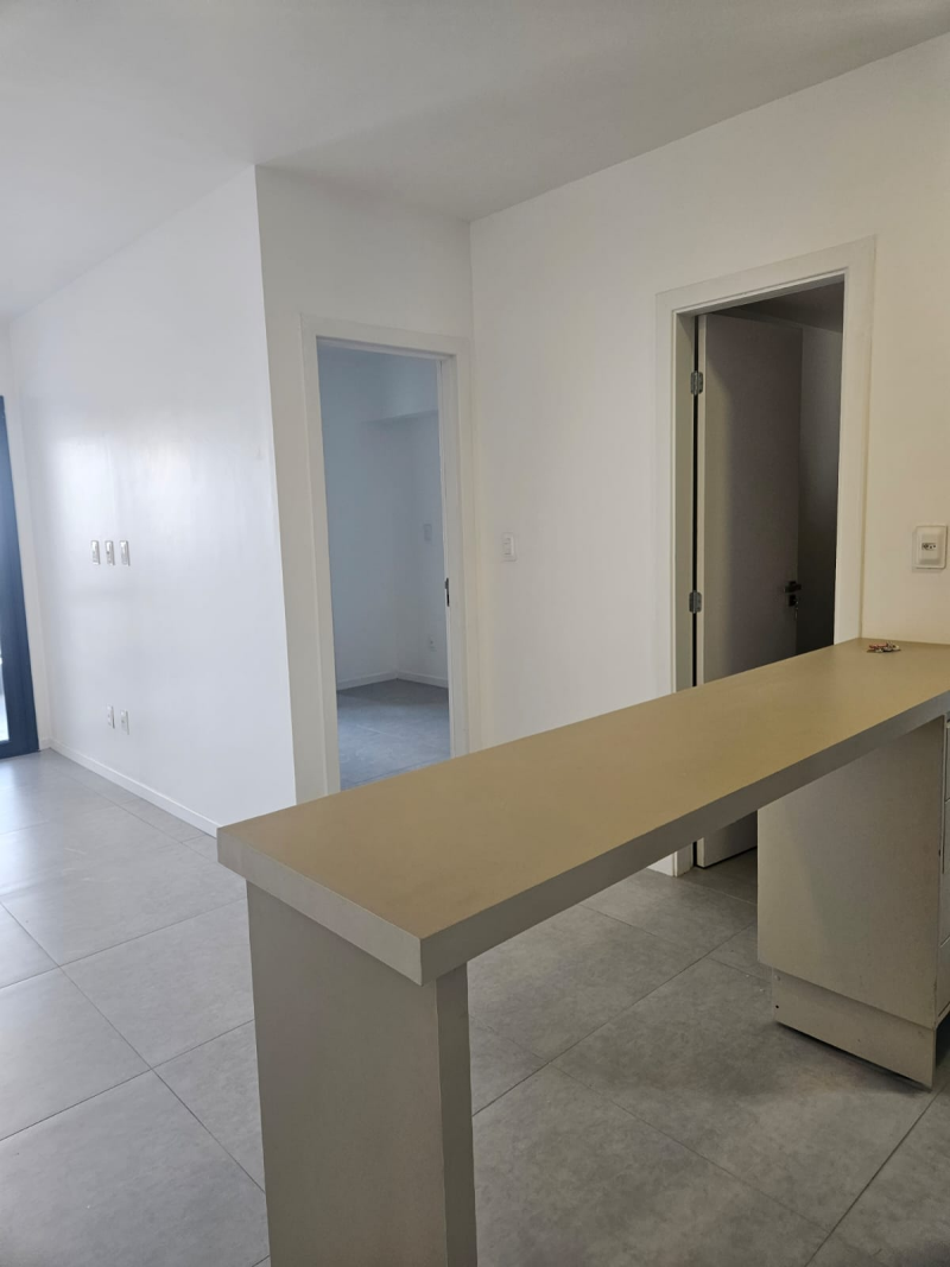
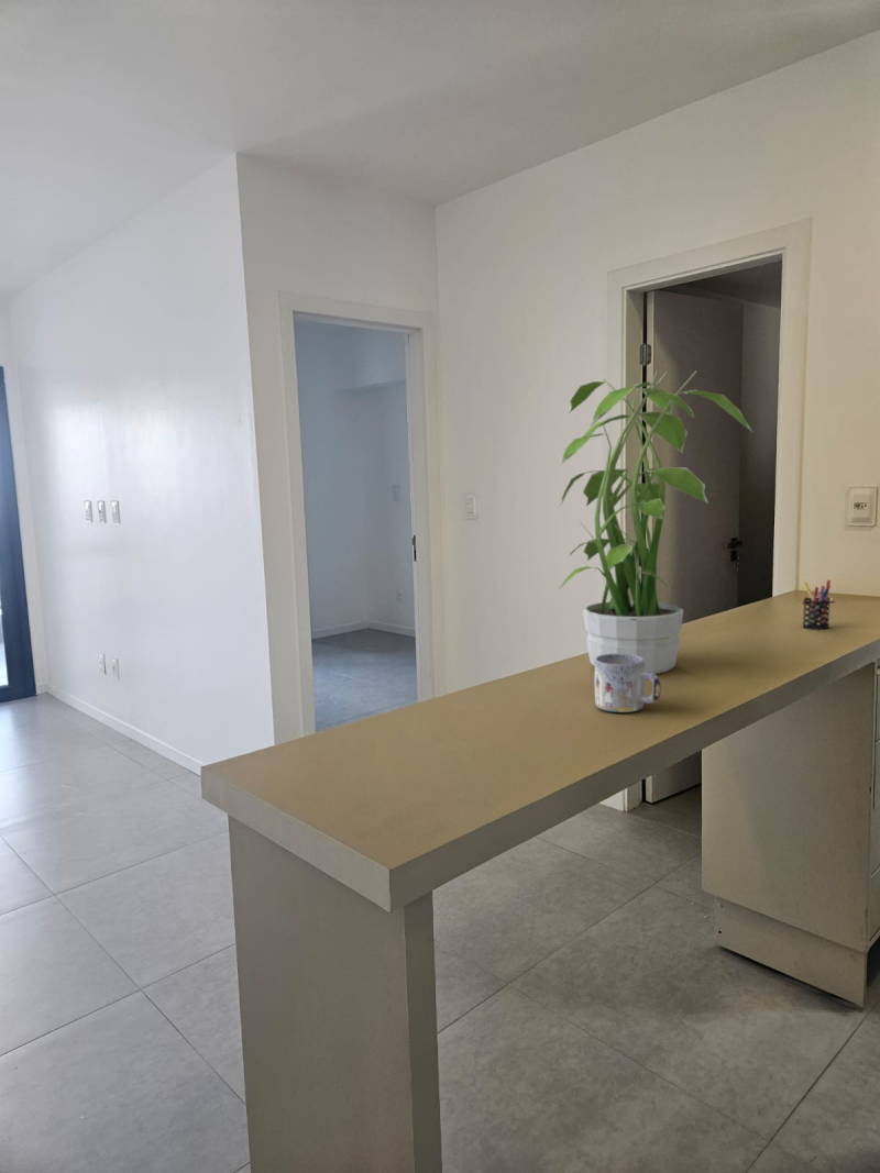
+ mug (628, 684)
+ potted plant (647, 523)
+ pen holder (820, 604)
